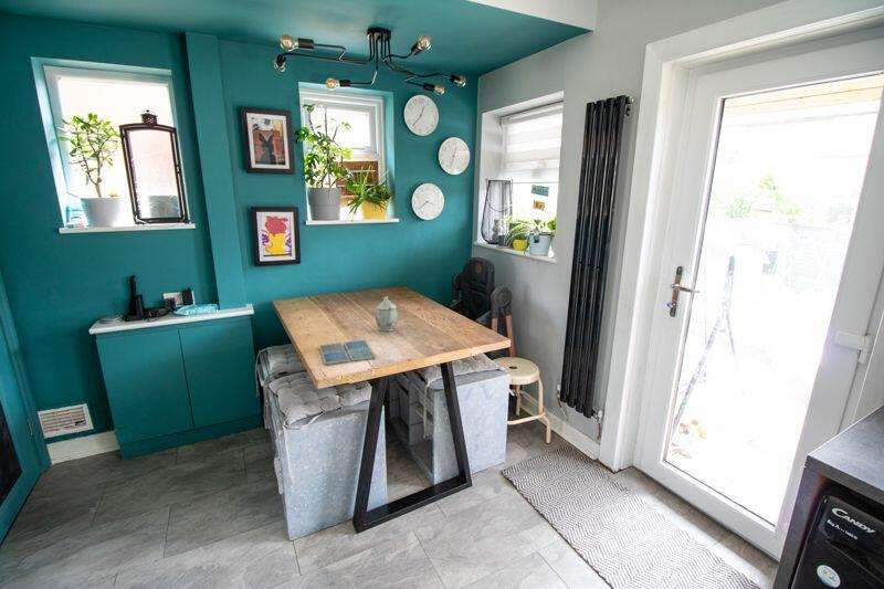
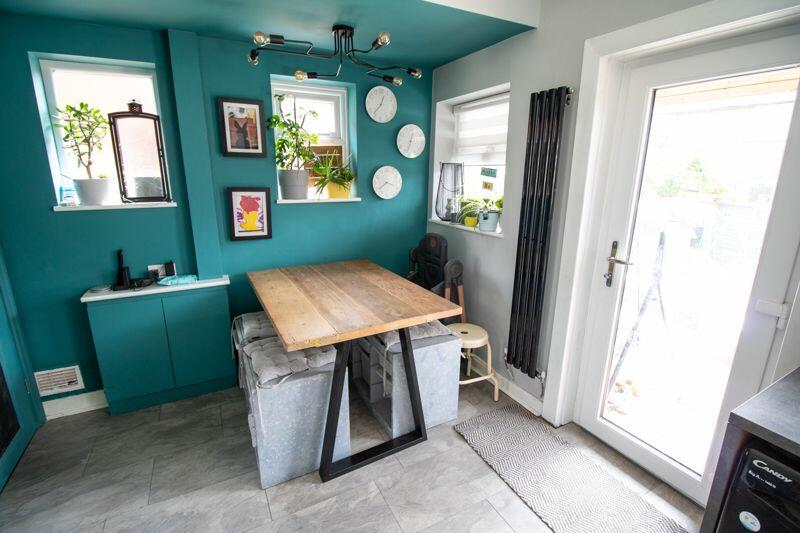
- drink coaster (345, 351)
- teapot (387, 313)
